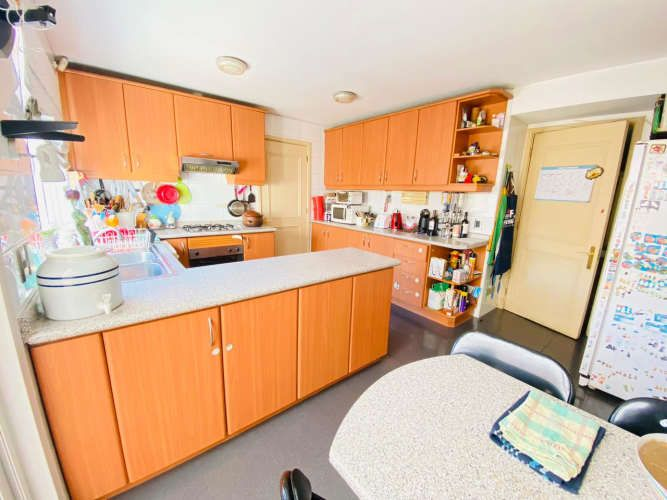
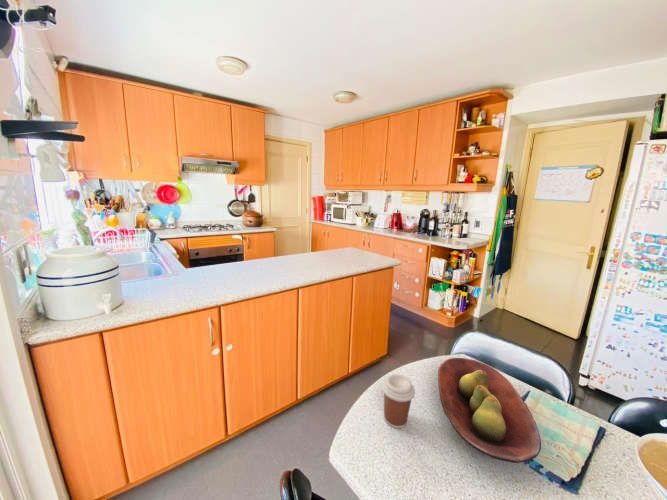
+ coffee cup (397, 400)
+ fruit bowl (481, 398)
